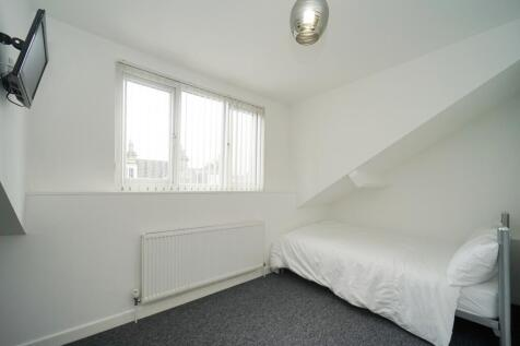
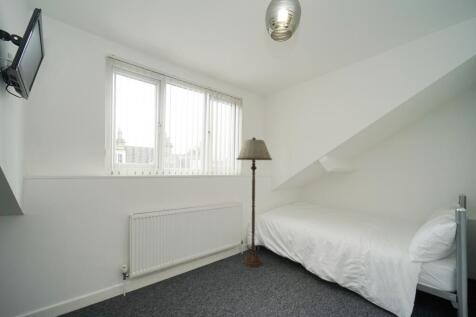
+ floor lamp (253, 200)
